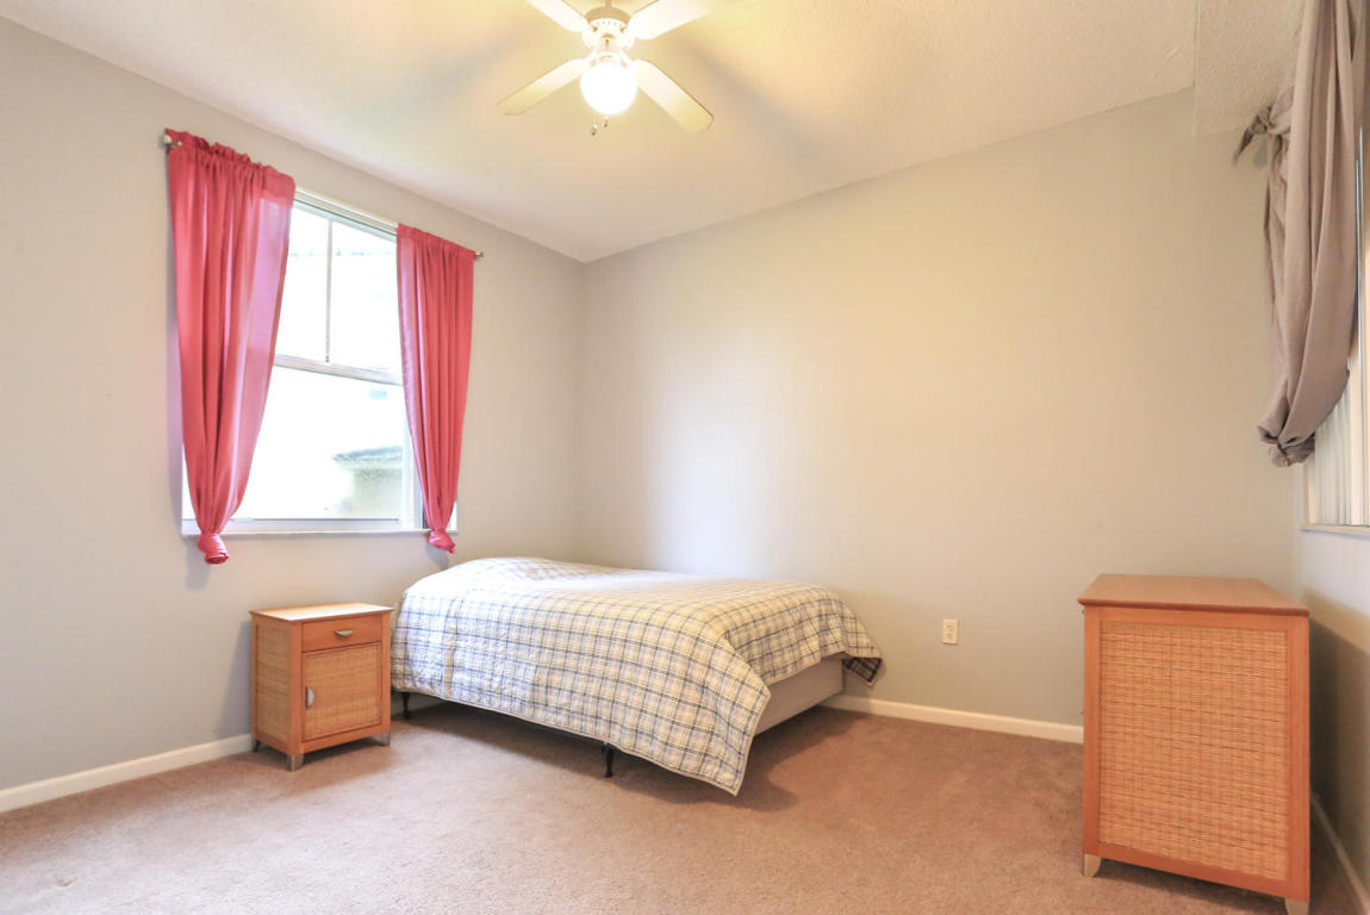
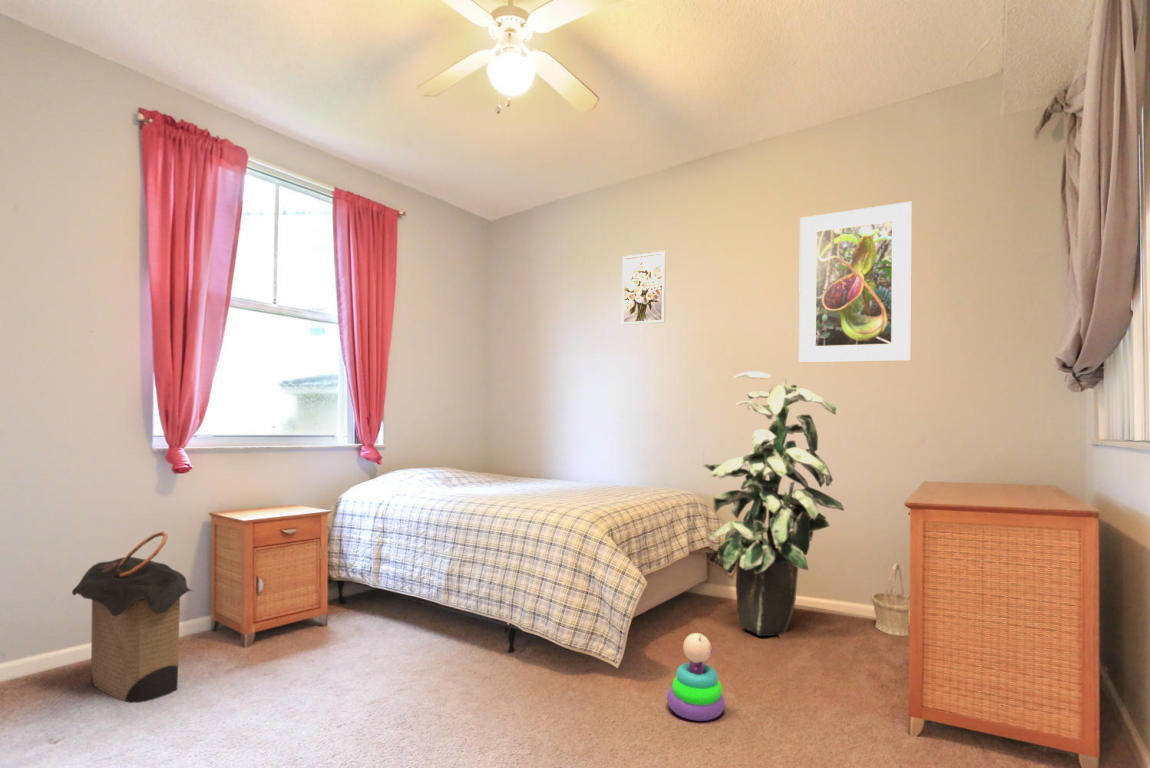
+ stacking toy (695, 670)
+ indoor plant (766, 499)
+ basket (895, 596)
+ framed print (852, 285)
+ laundry hamper (131, 609)
+ wall art (643, 288)
